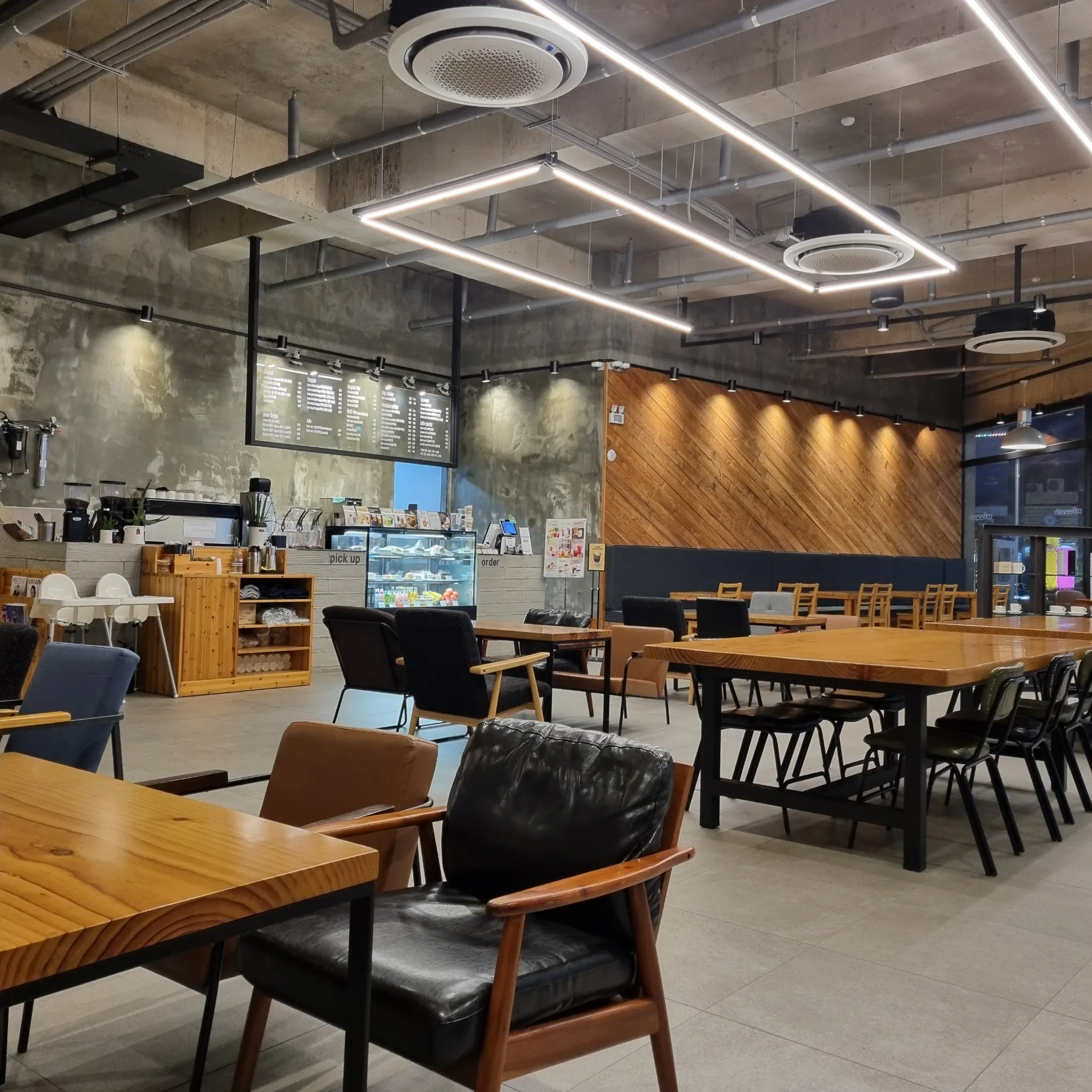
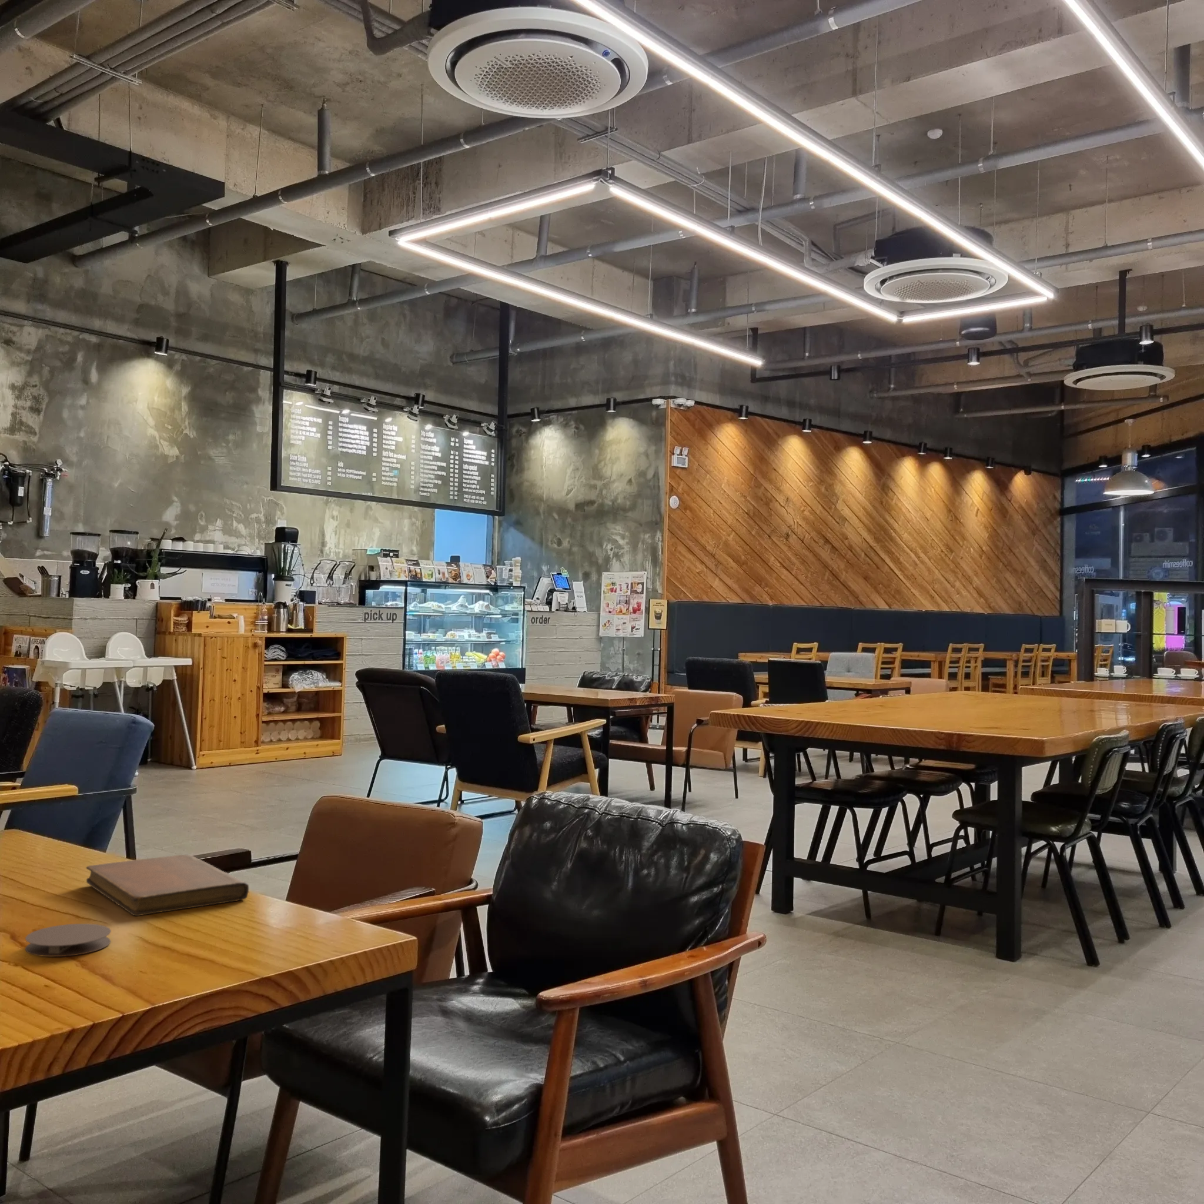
+ coaster (68, 939)
+ notebook (165, 882)
